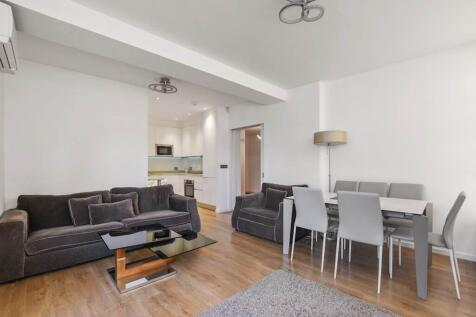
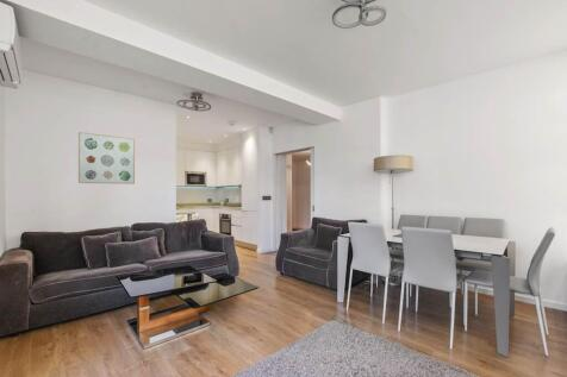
+ wall art (107, 159)
